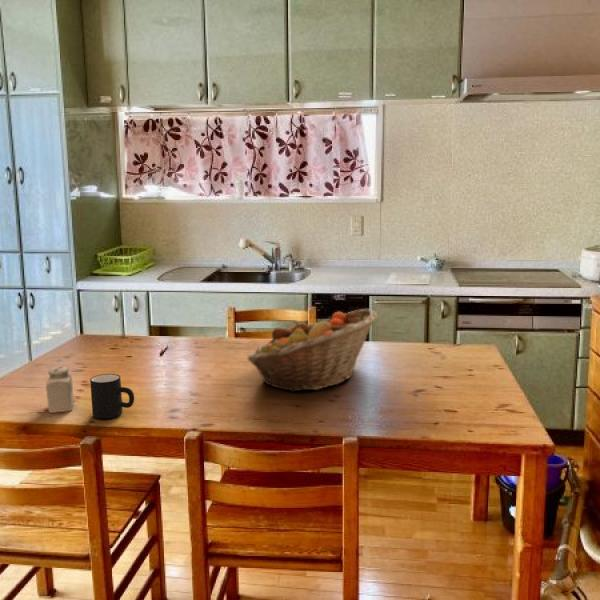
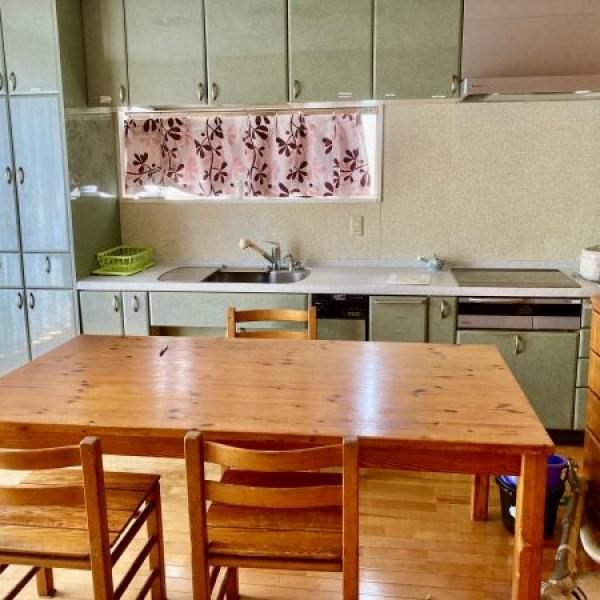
- mug (113, 396)
- fruit basket (314, 344)
- salt shaker (59, 388)
